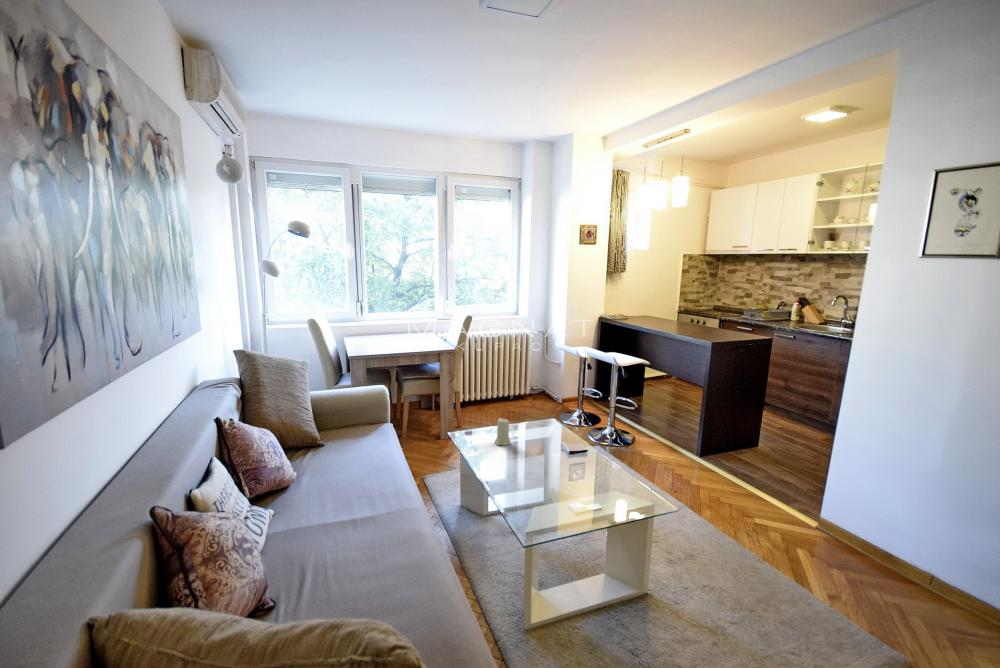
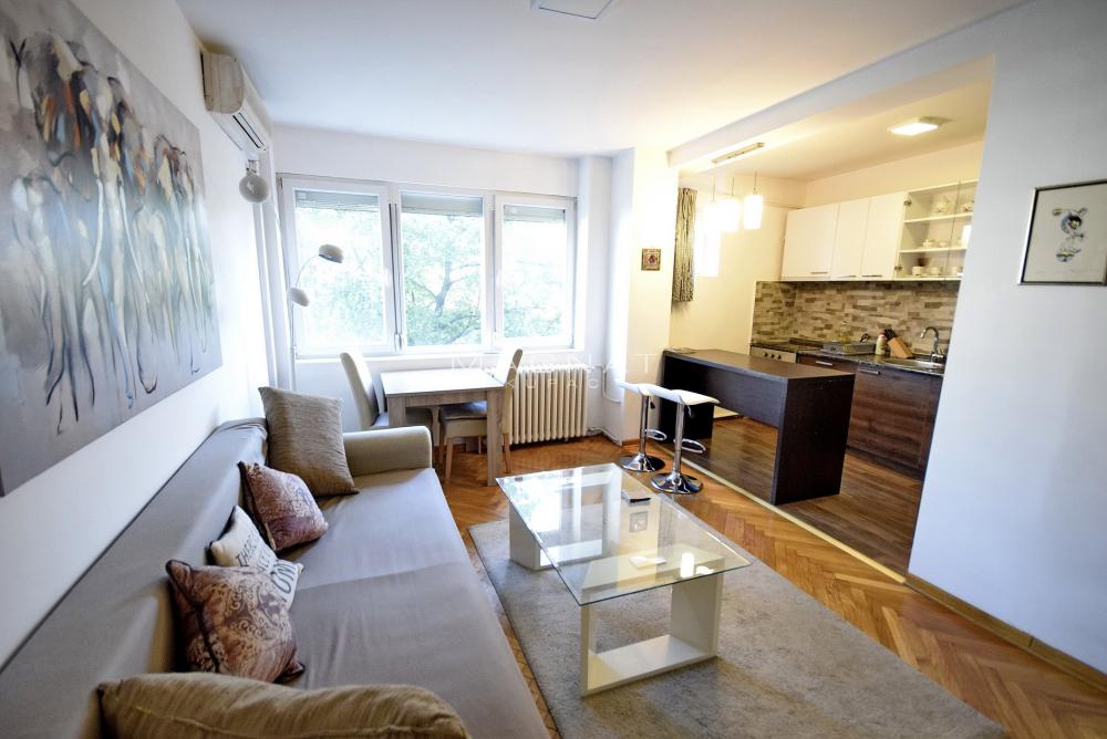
- candle (502, 430)
